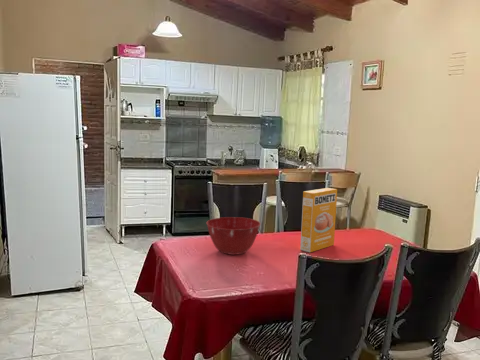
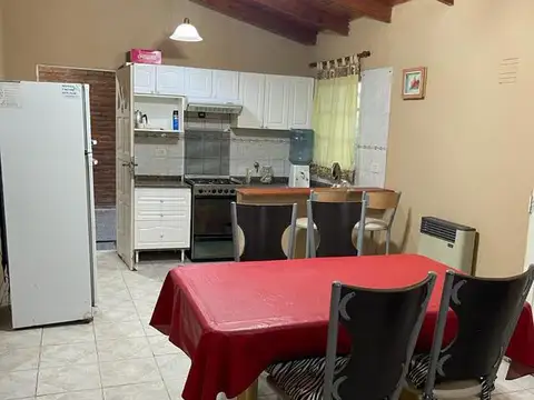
- cereal box (319, 219)
- mixing bowl (232, 236)
